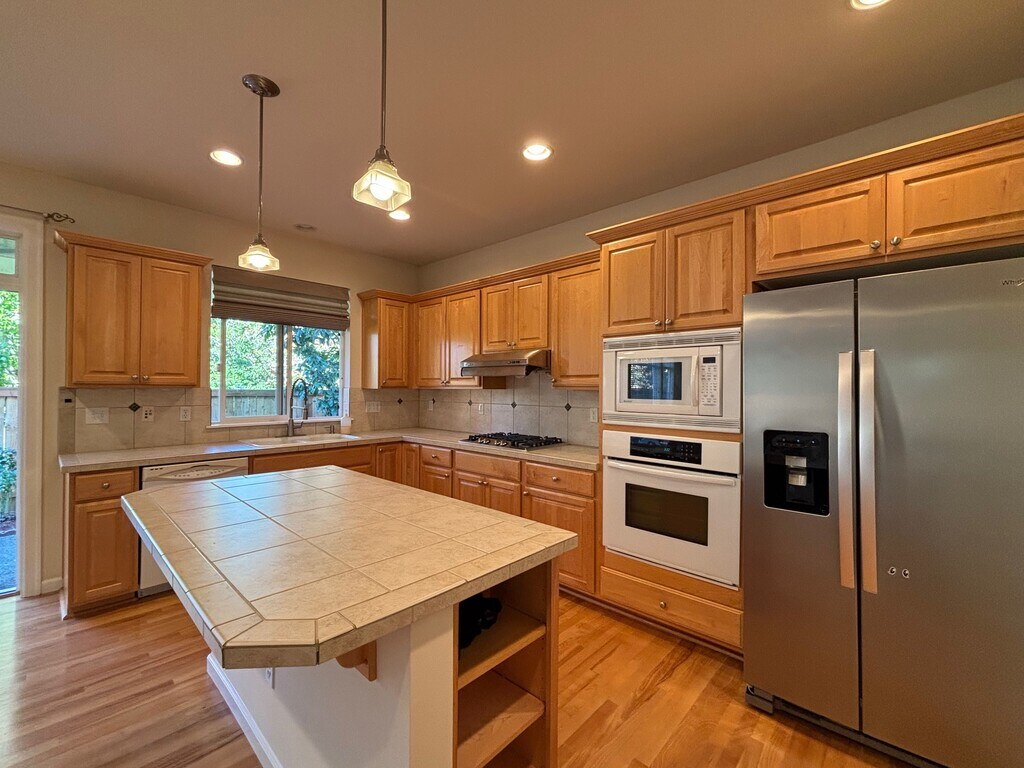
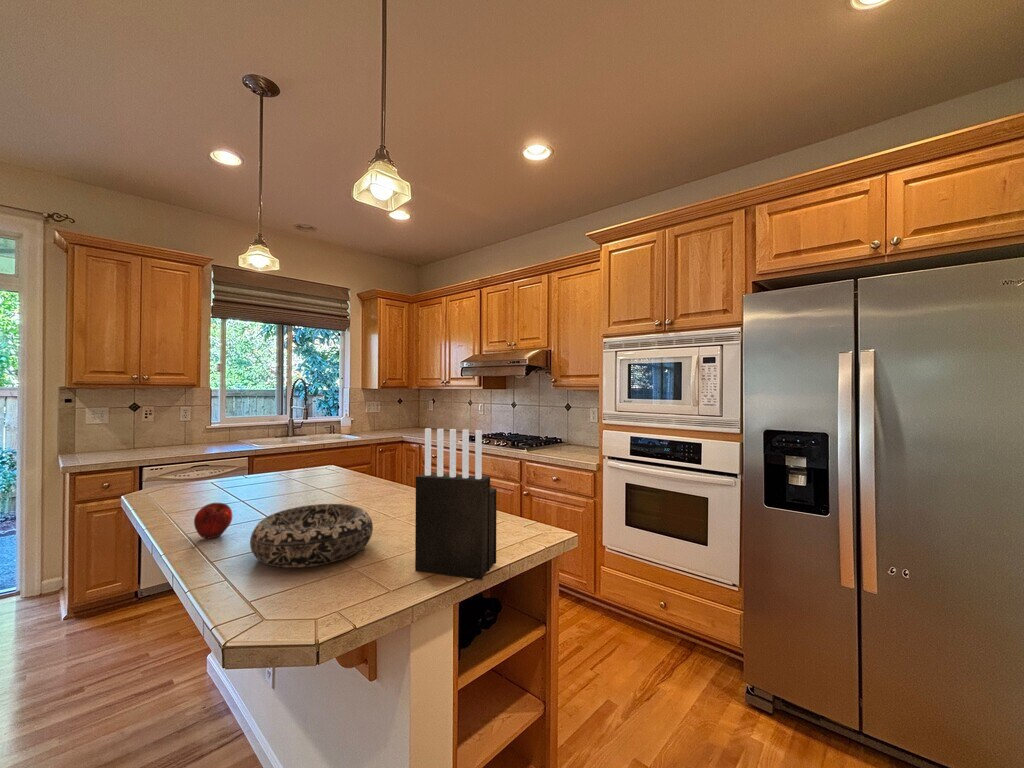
+ knife block (458, 496)
+ apple (213, 520)
+ decorative bowl (314, 533)
